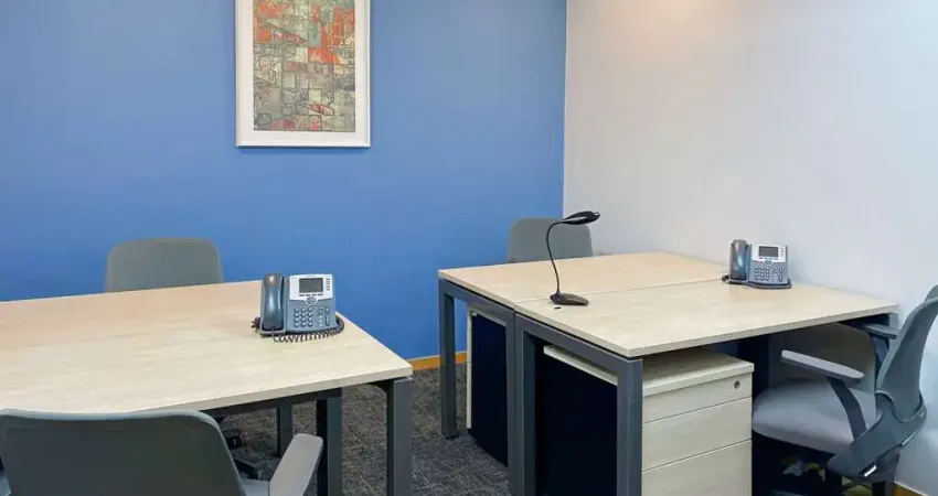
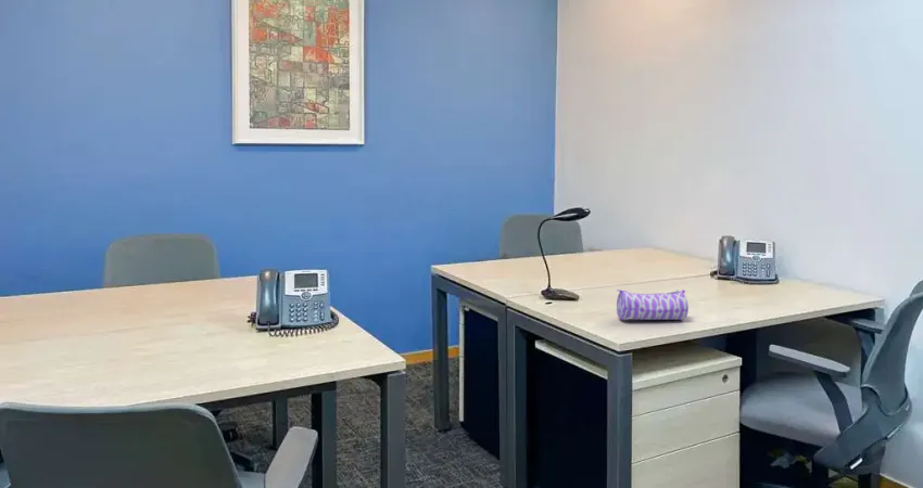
+ pencil case (652, 305)
